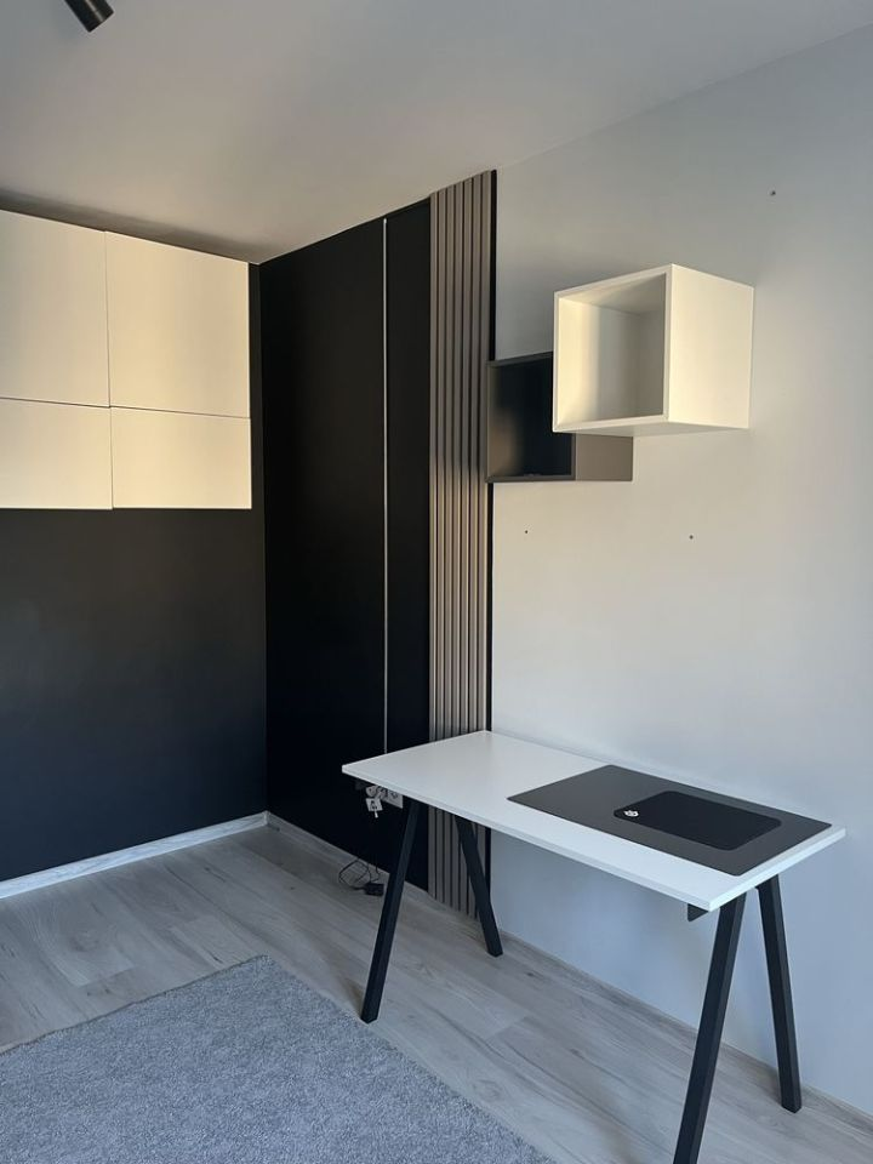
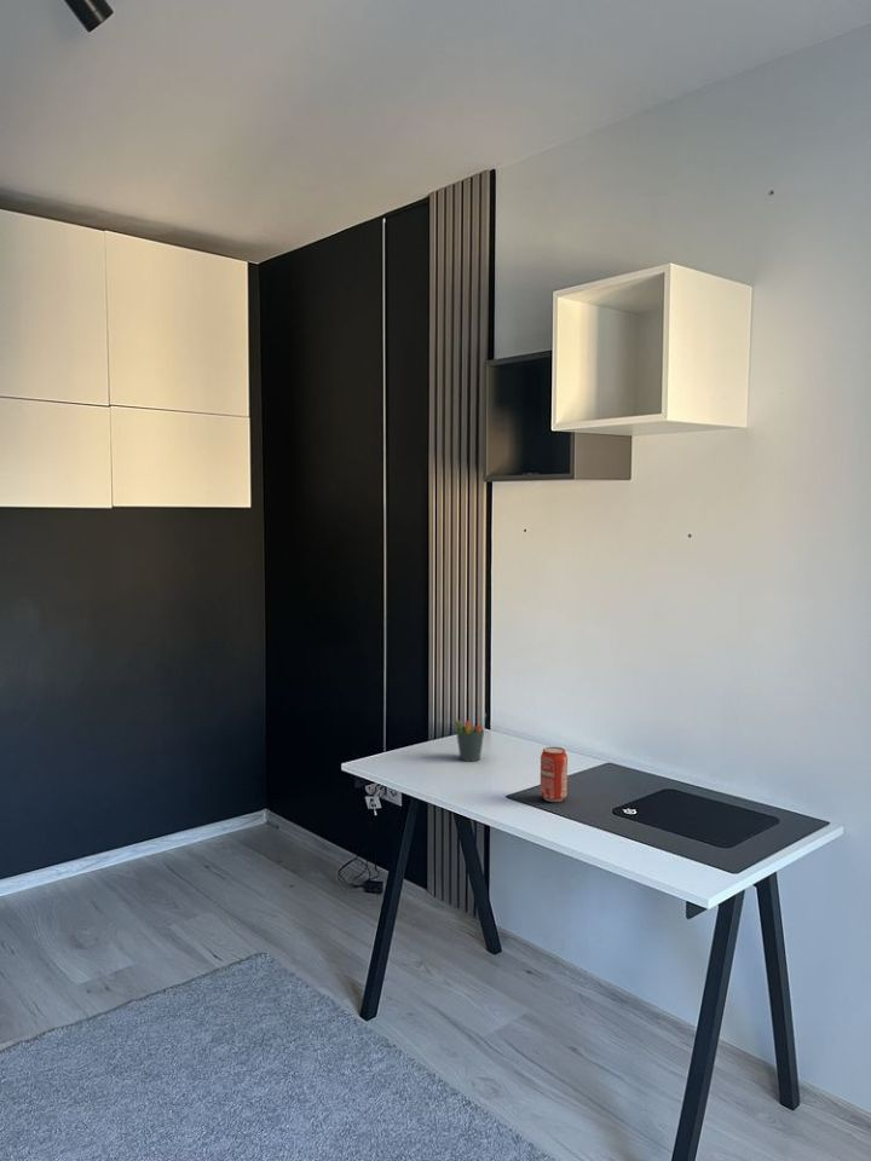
+ beverage can (553, 774)
+ pen holder (469, 737)
